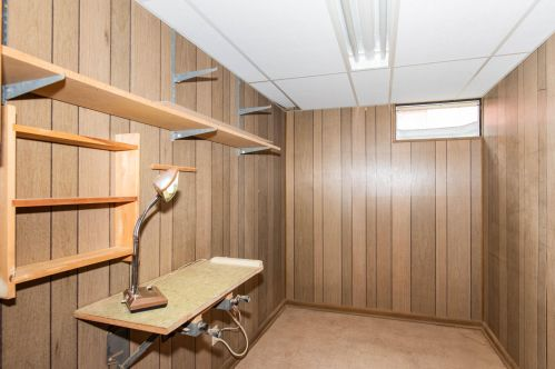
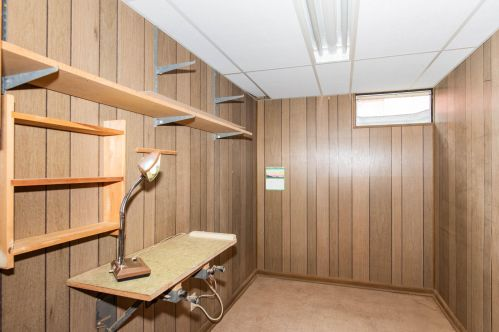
+ calendar (275, 178)
